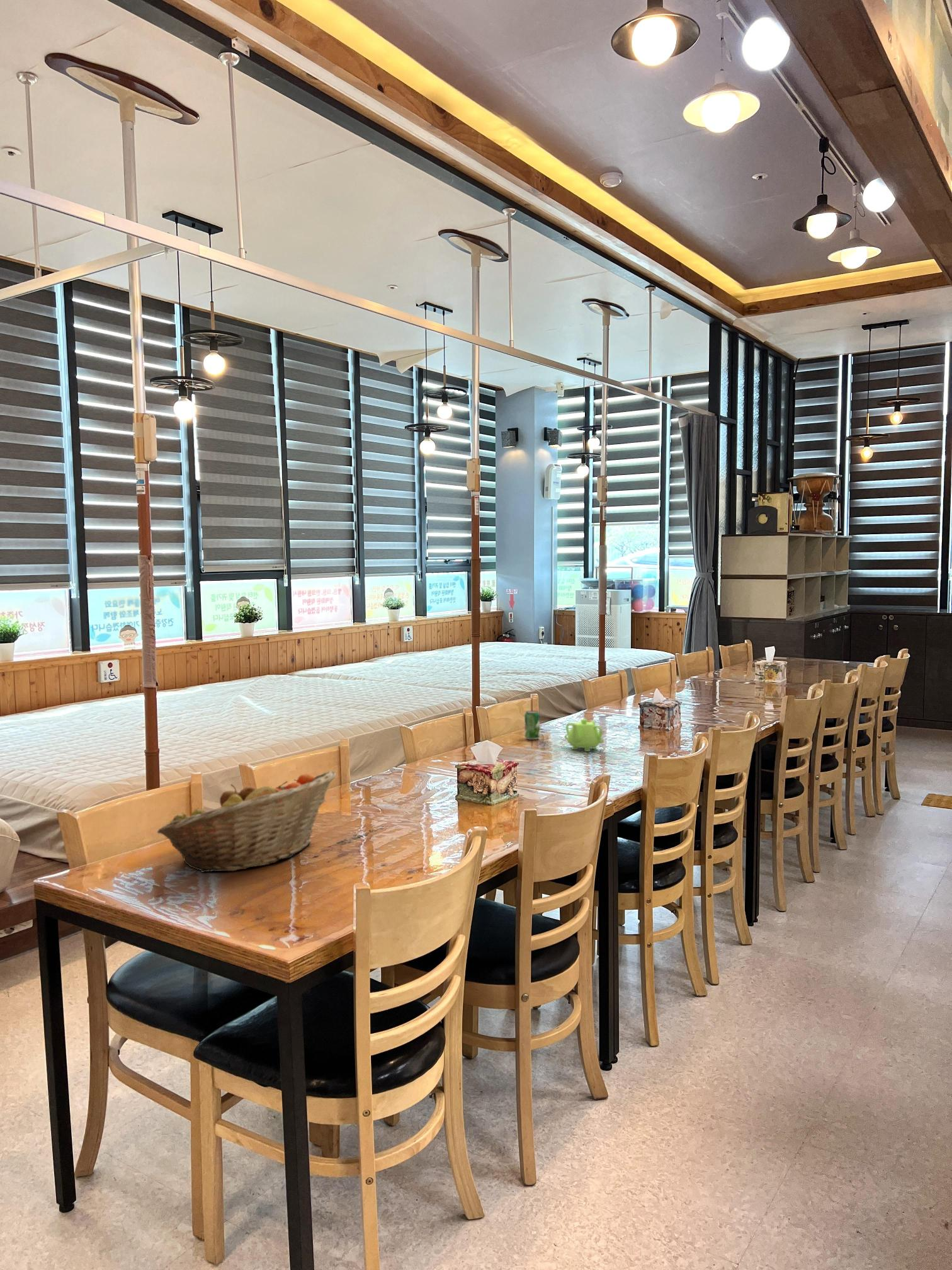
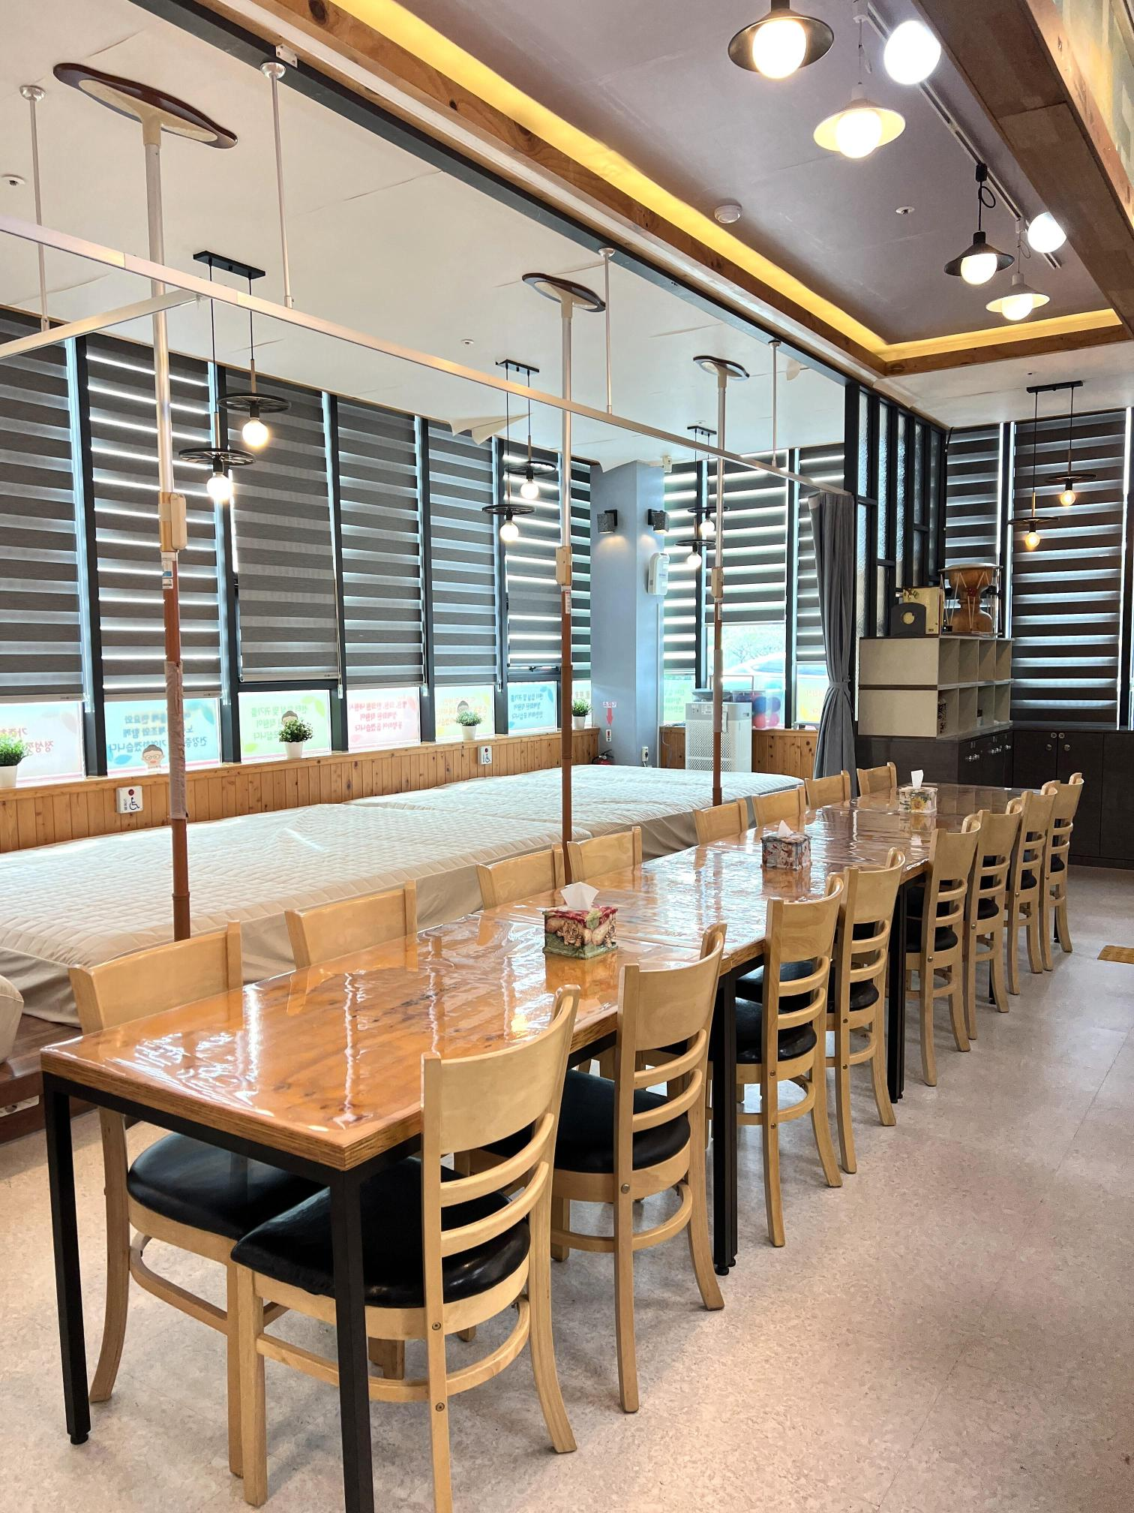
- teapot (583, 734)
- beverage can (532, 725)
- fruit basket (252, 815)
